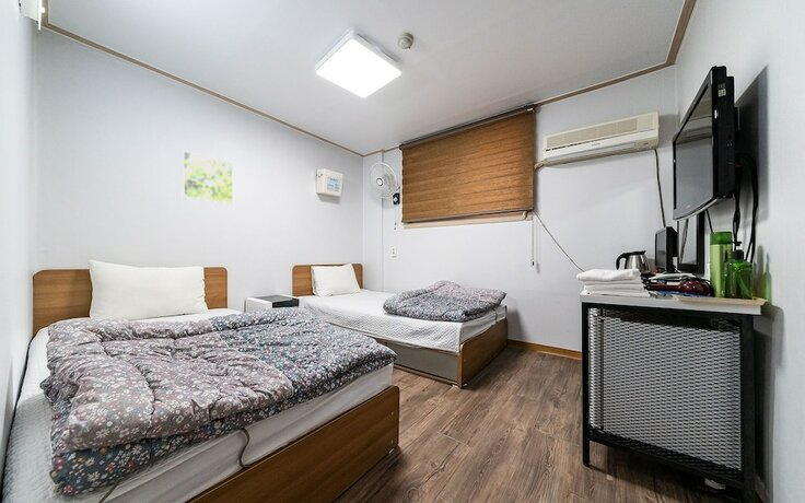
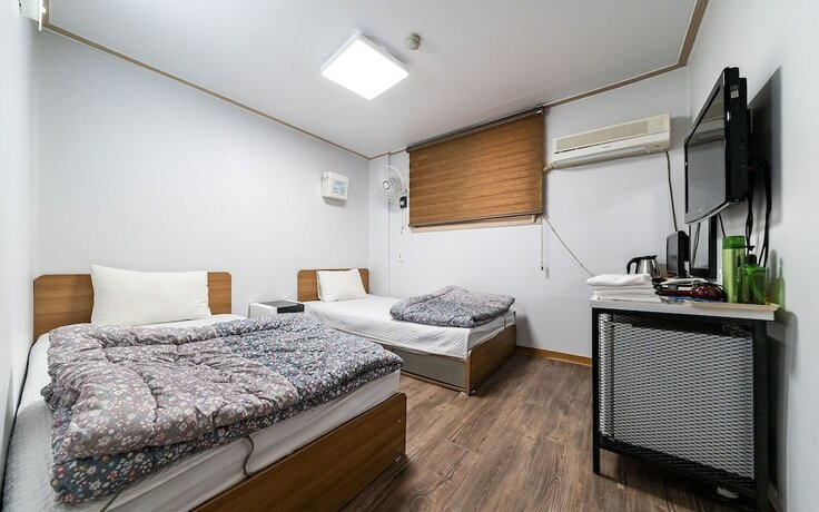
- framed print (209, 178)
